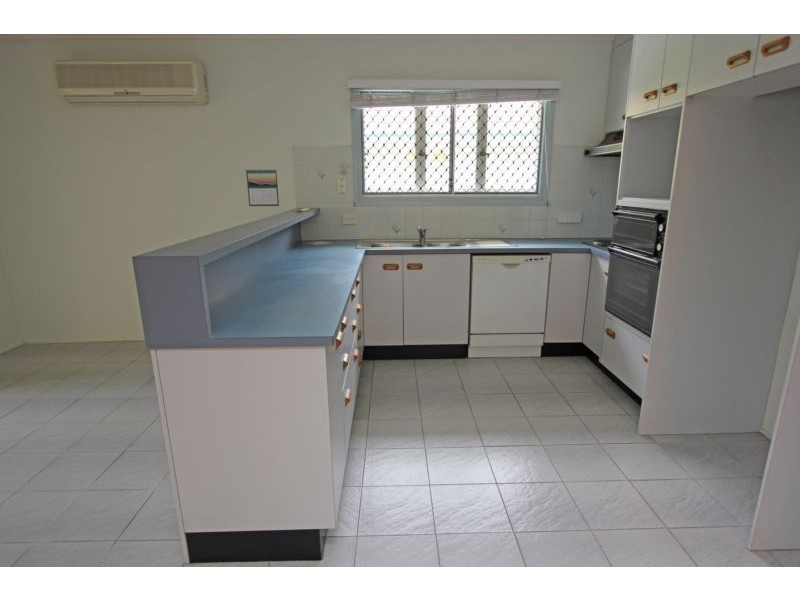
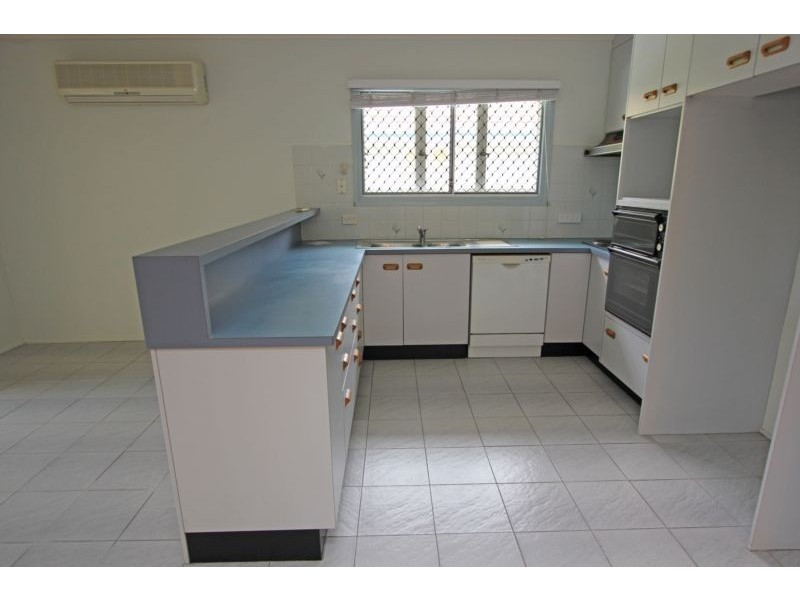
- calendar (262, 187)
